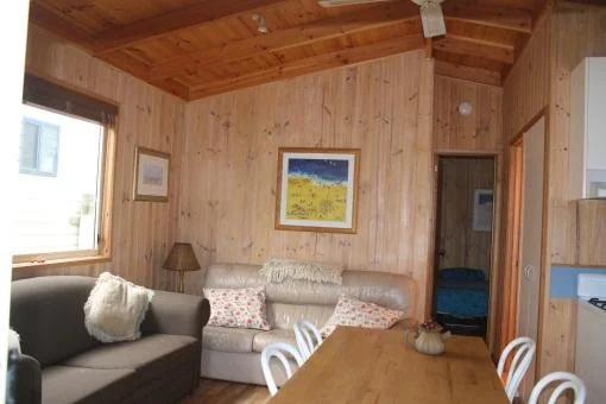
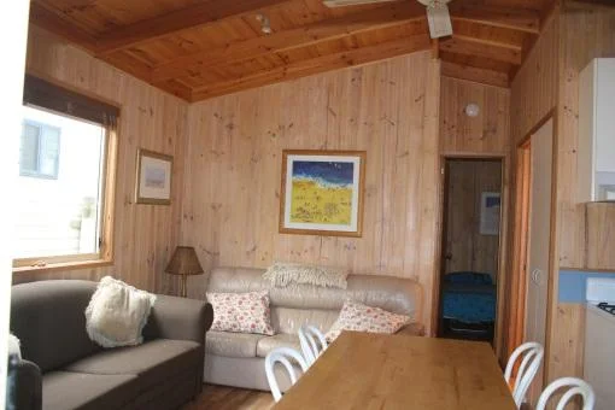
- teapot (428, 334)
